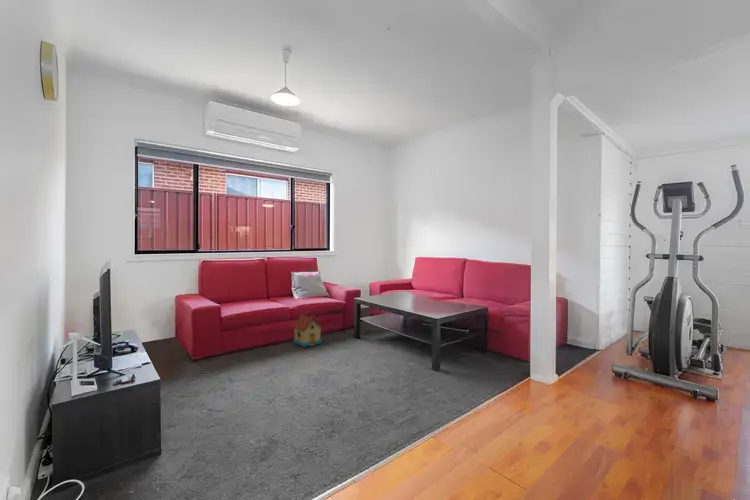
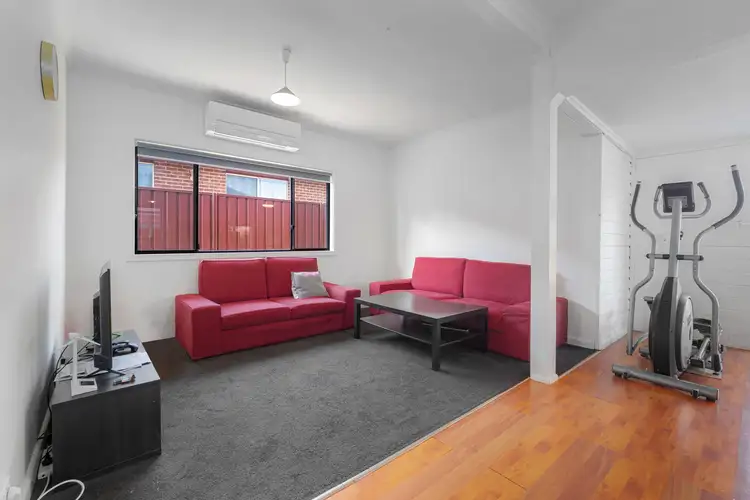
- toy house (307, 329)
